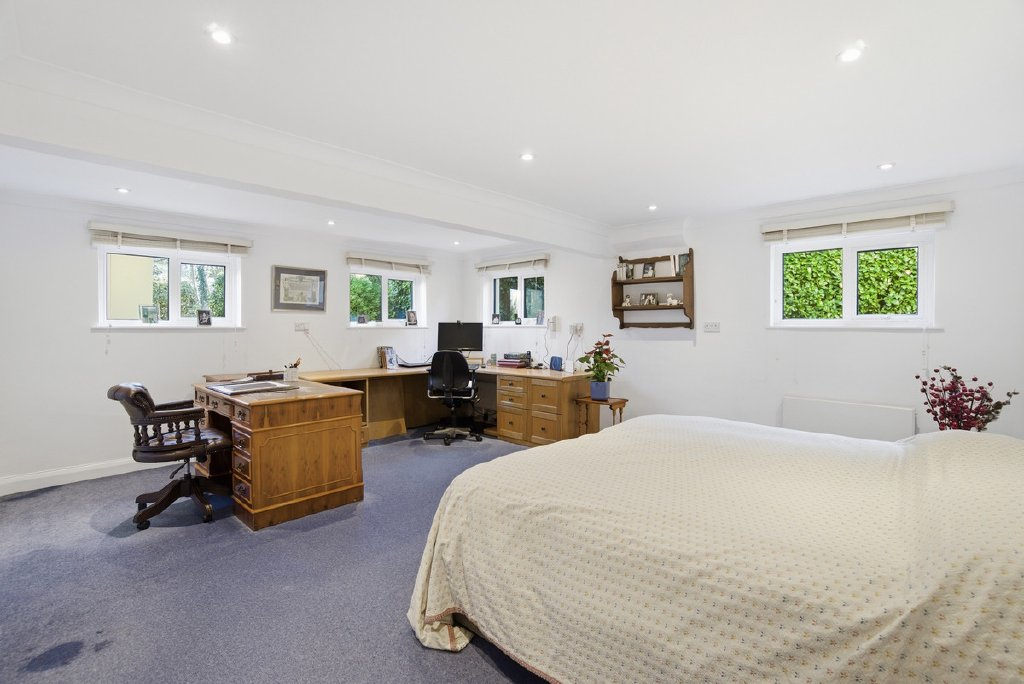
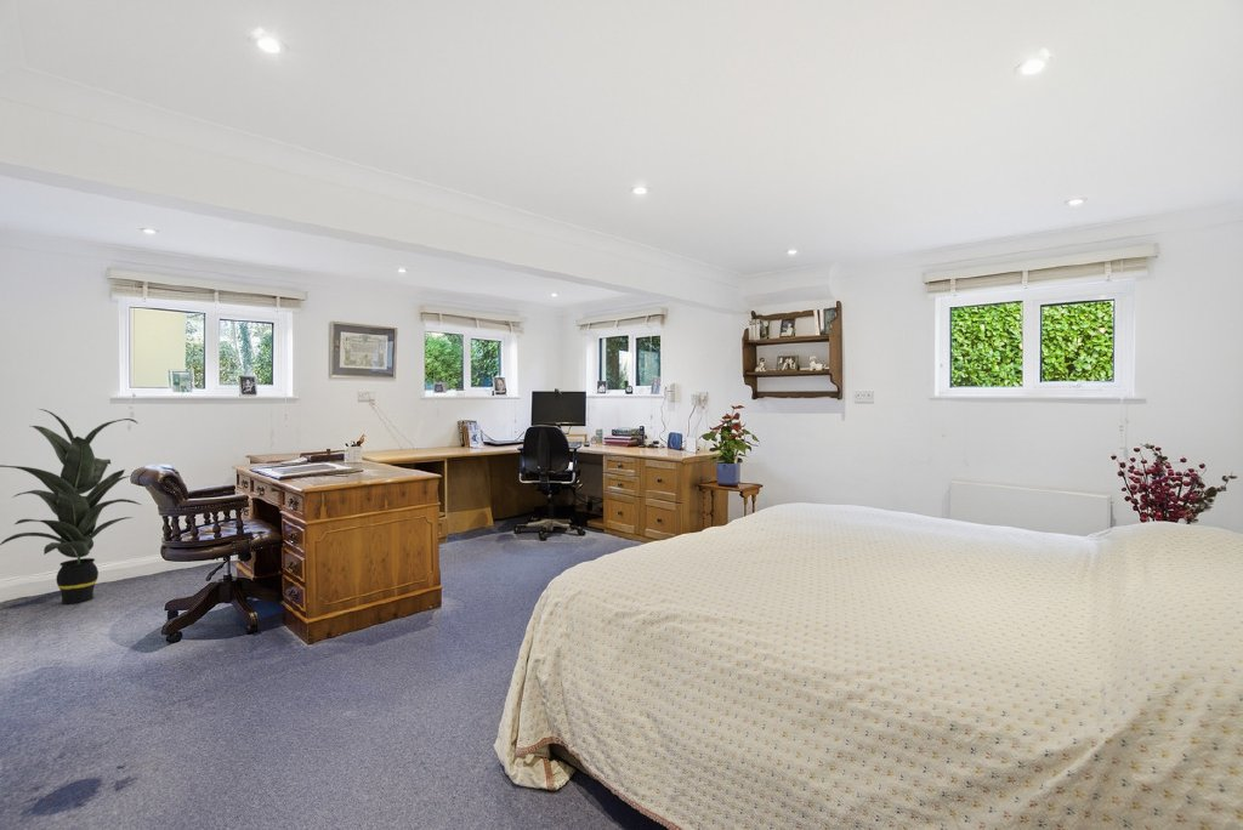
+ indoor plant (68, 505)
